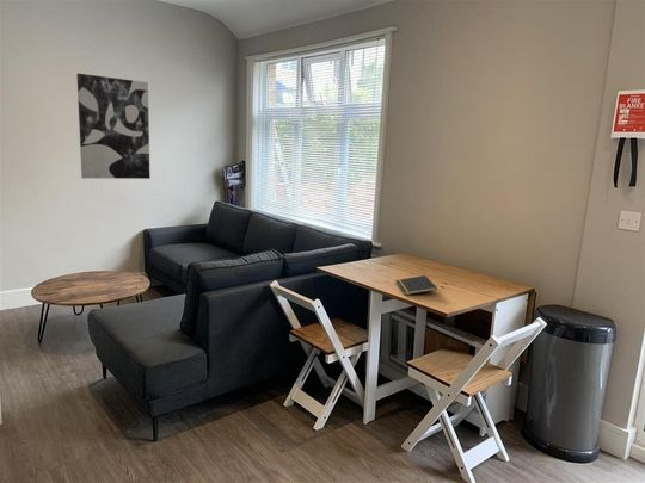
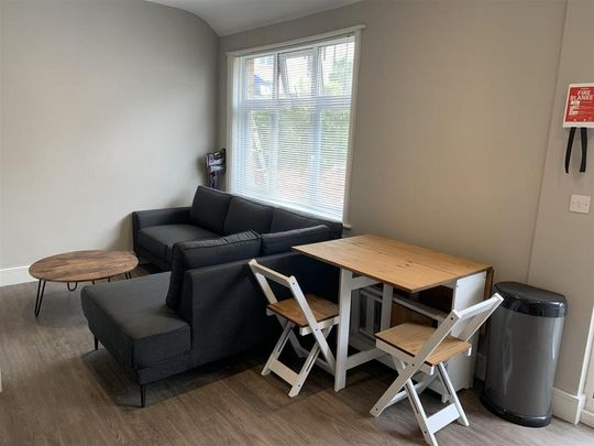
- notepad (414, 284)
- wall art (115, 129)
